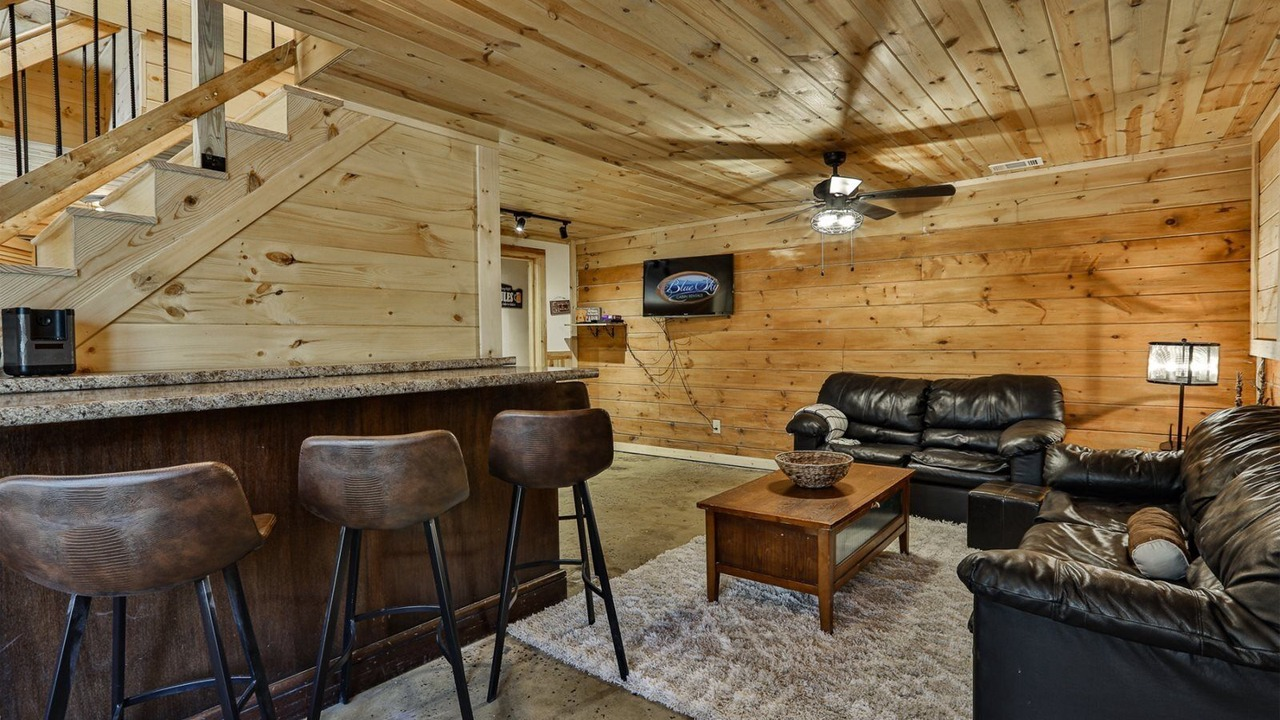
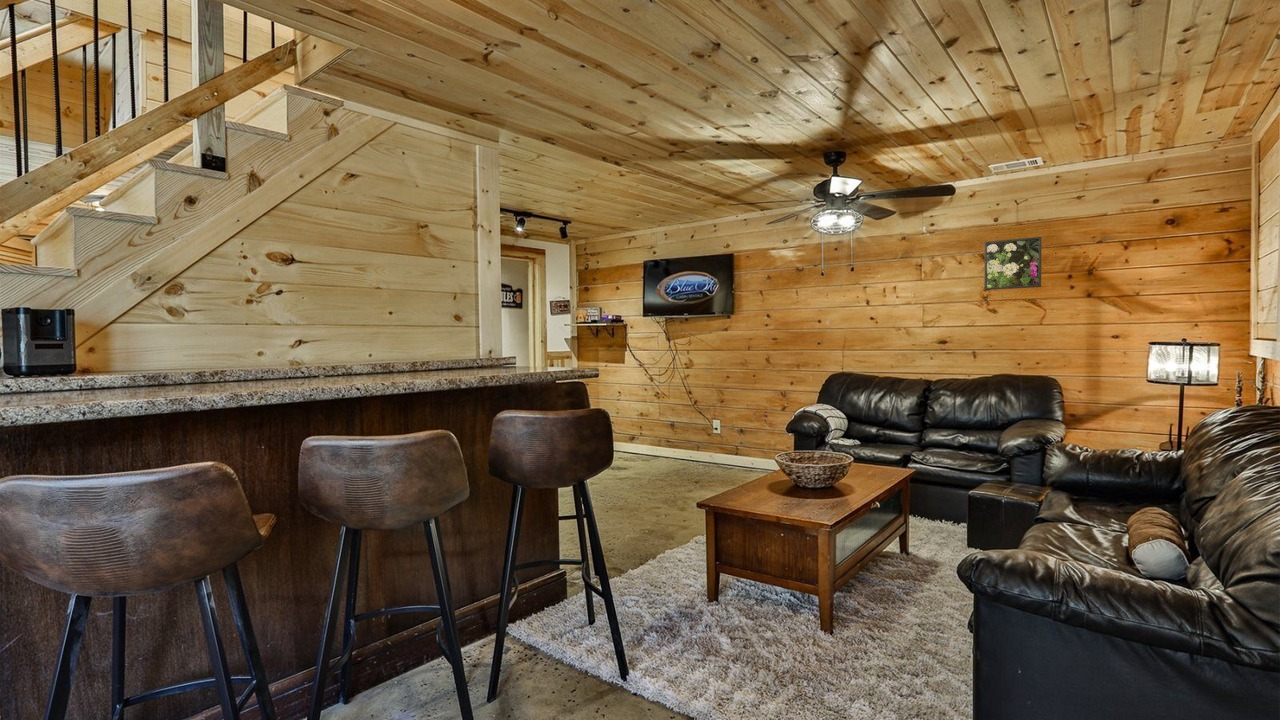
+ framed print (1012, 264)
